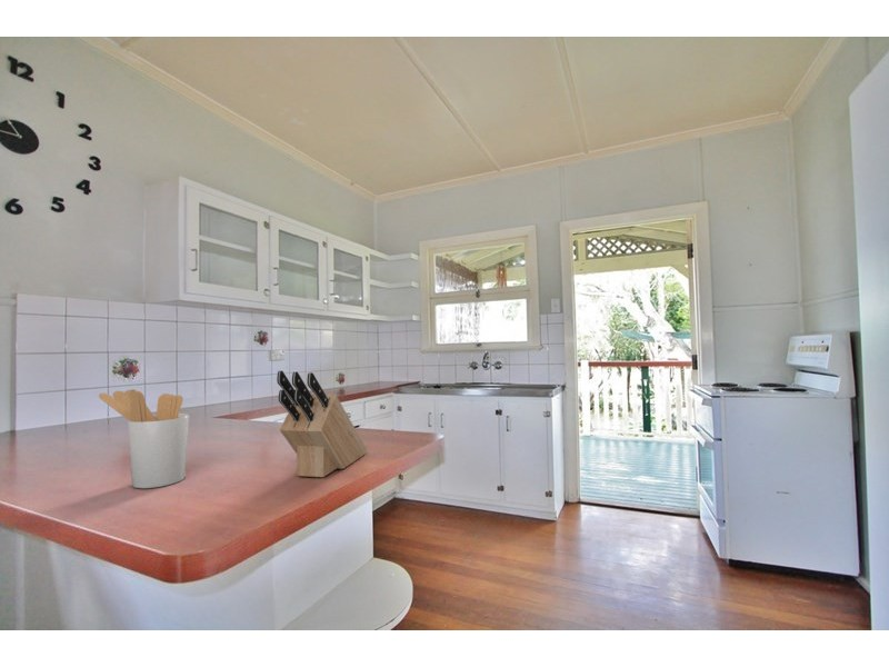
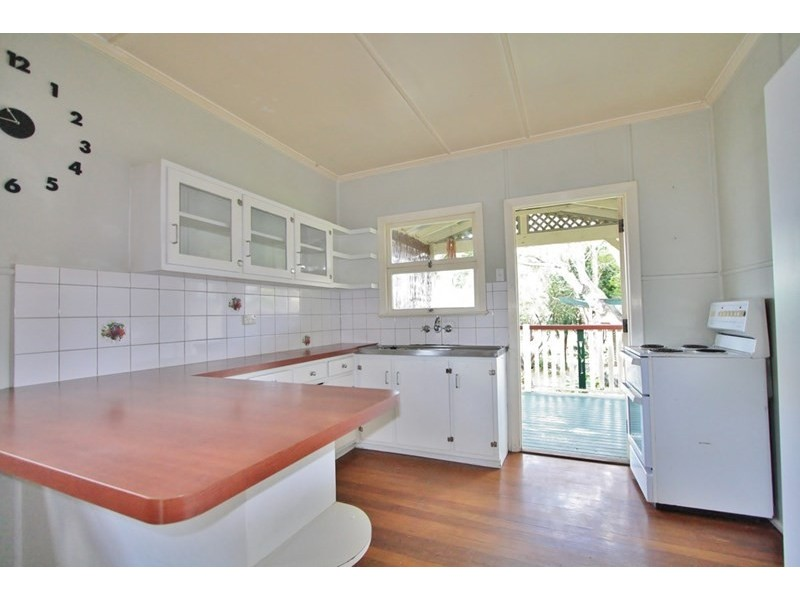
- utensil holder (146, 434)
- knife block (323, 417)
